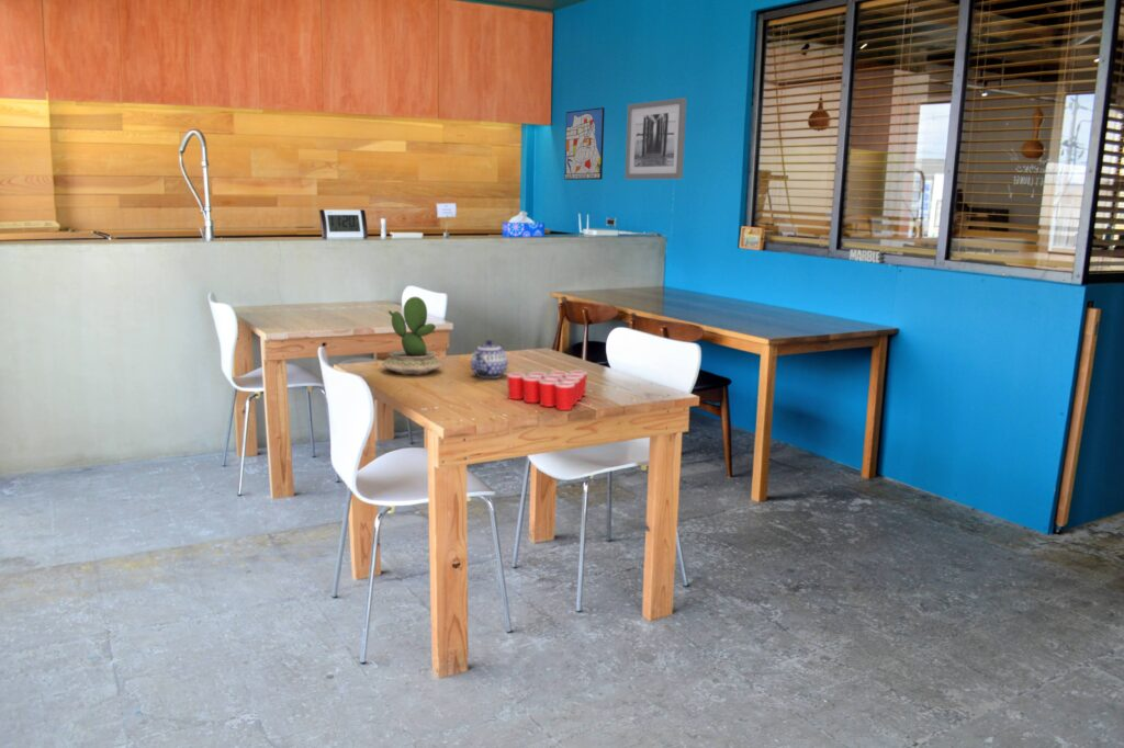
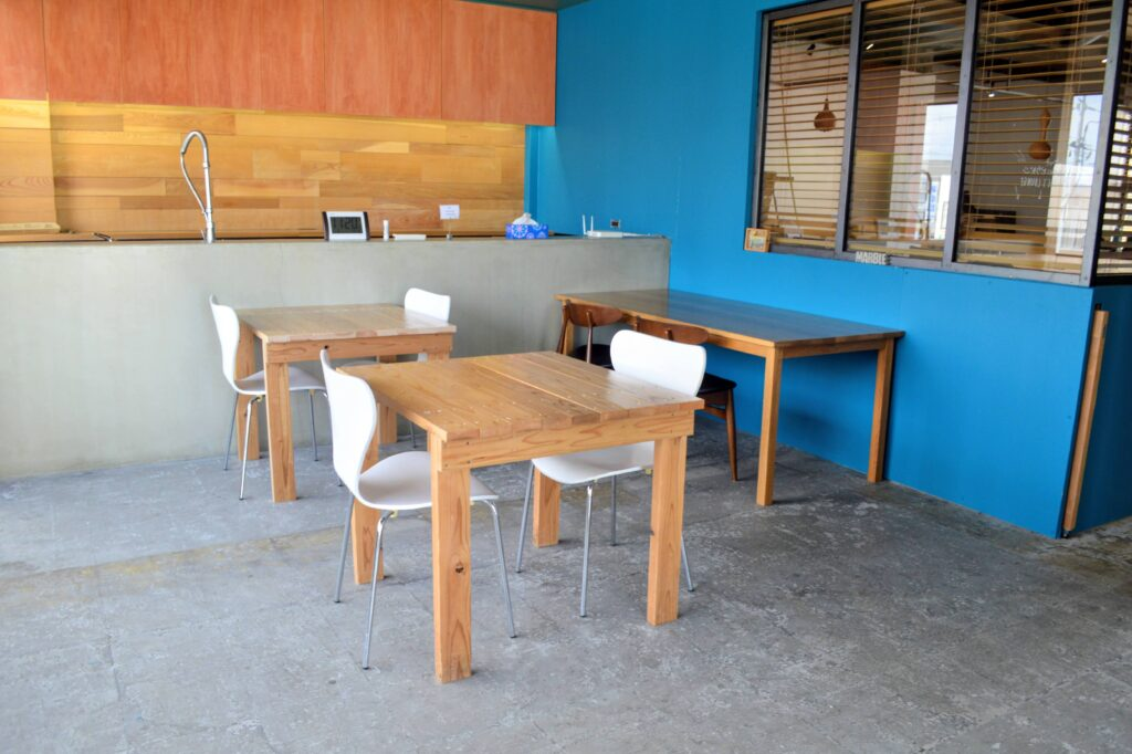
- wall art (653, 140)
- wall art (583, 145)
- cup (559, 387)
- teapot (488, 358)
- potted cactus (412, 333)
